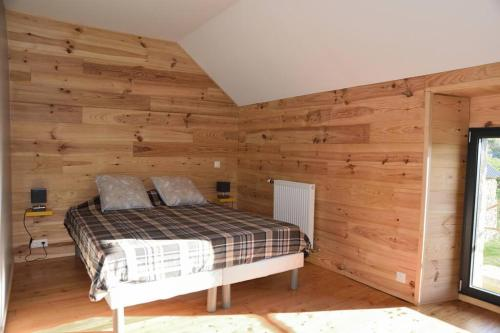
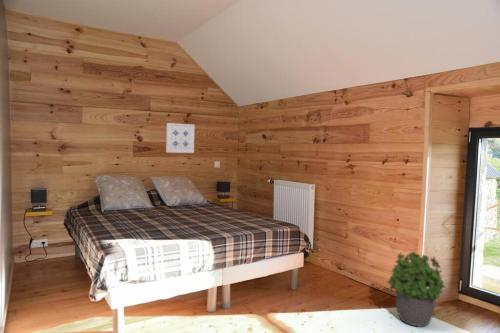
+ potted plant (415, 286)
+ wall art (180, 138)
